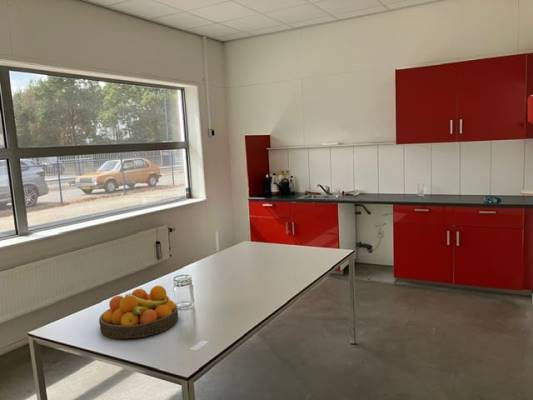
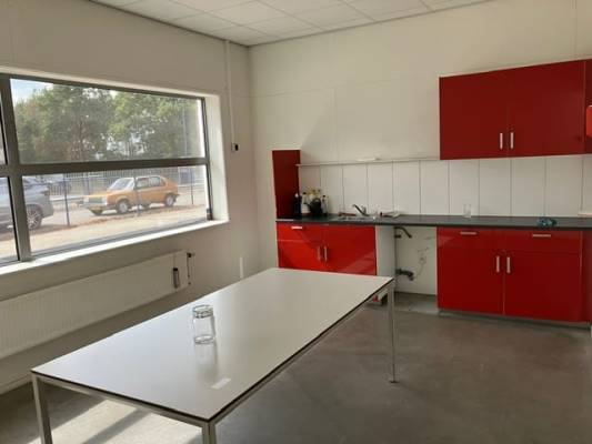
- fruit bowl (138, 307)
